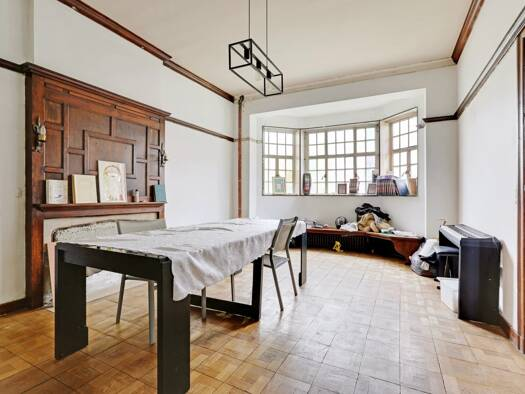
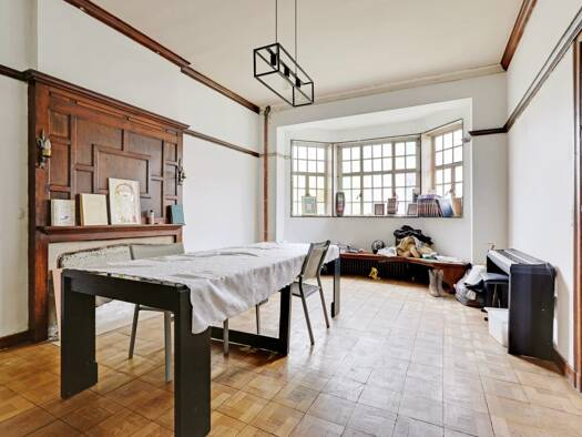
+ boots (437, 282)
